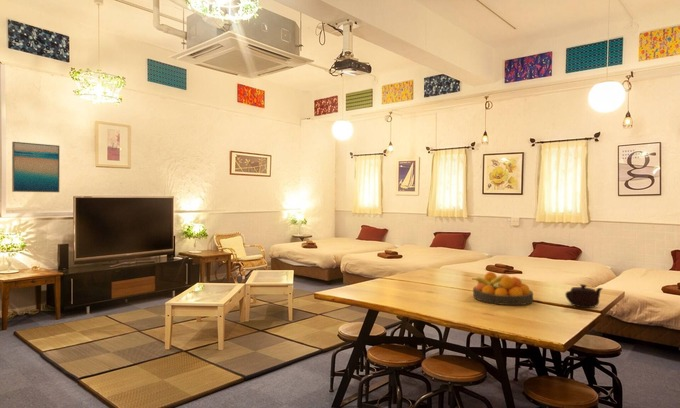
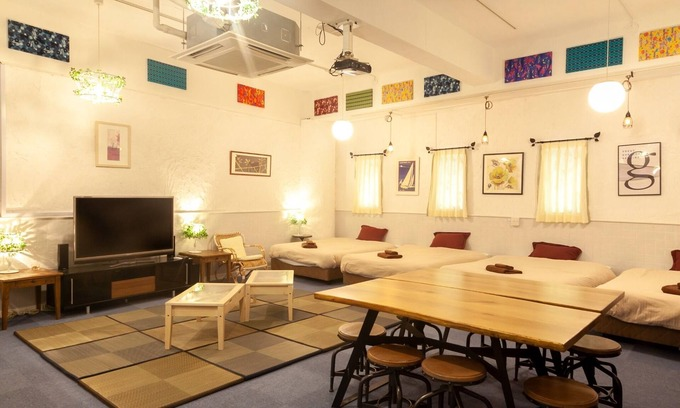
- fruit bowl (502, 286)
- wall art (36, 167)
- teapot (584, 295)
